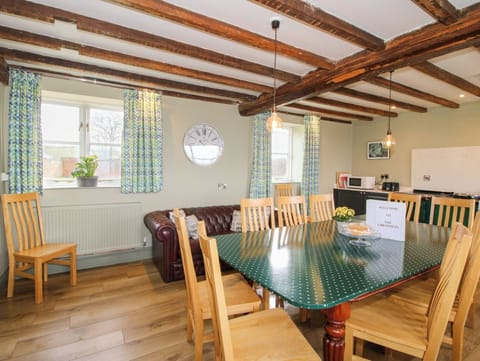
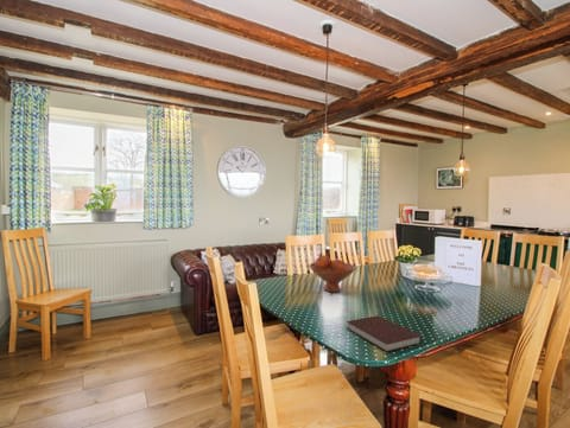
+ fruit bowl (331, 273)
+ notebook (381, 331)
